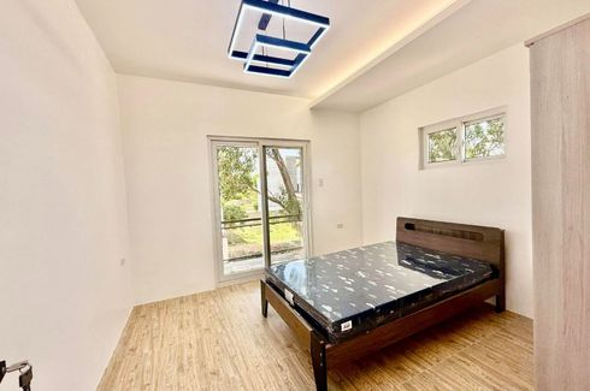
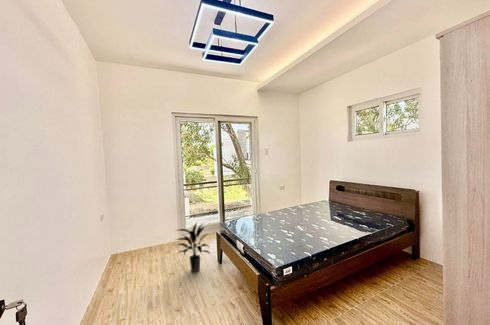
+ indoor plant (193, 247)
